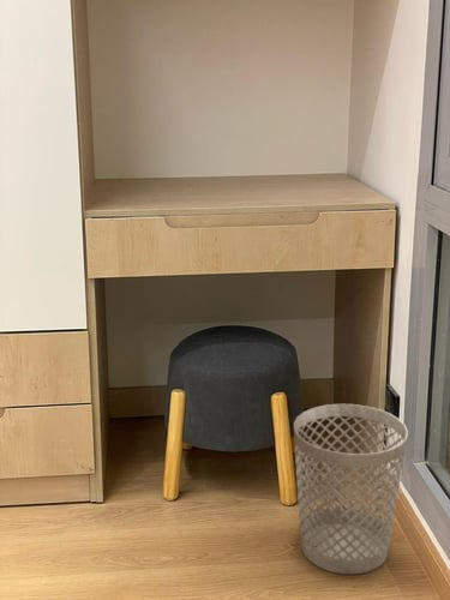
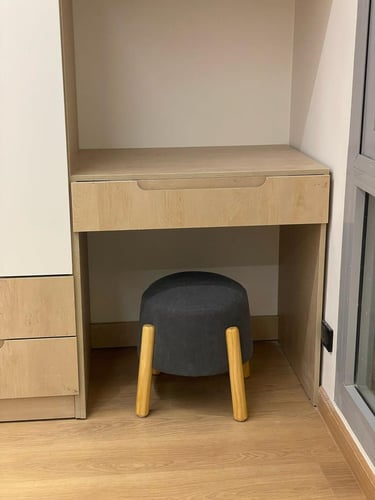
- wastebasket (347, 488)
